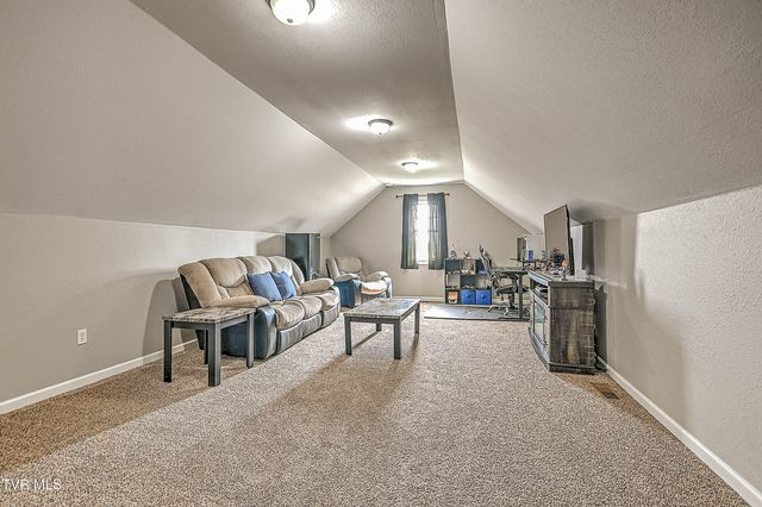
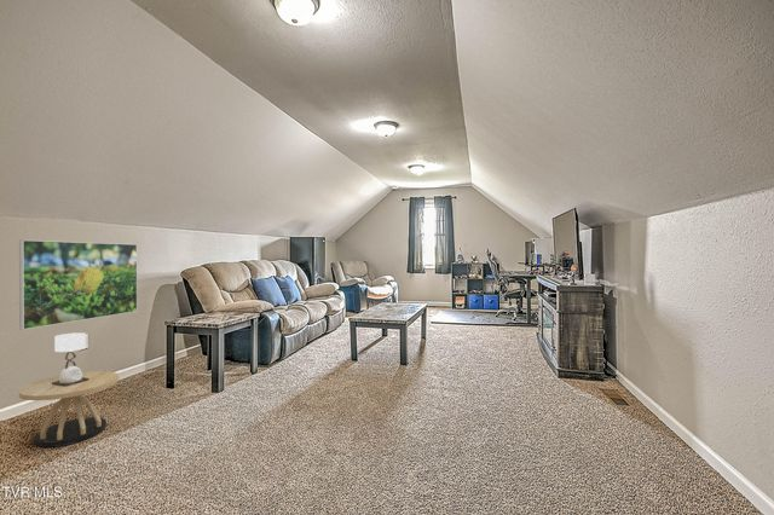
+ side table (71, 383)
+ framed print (86, 280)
